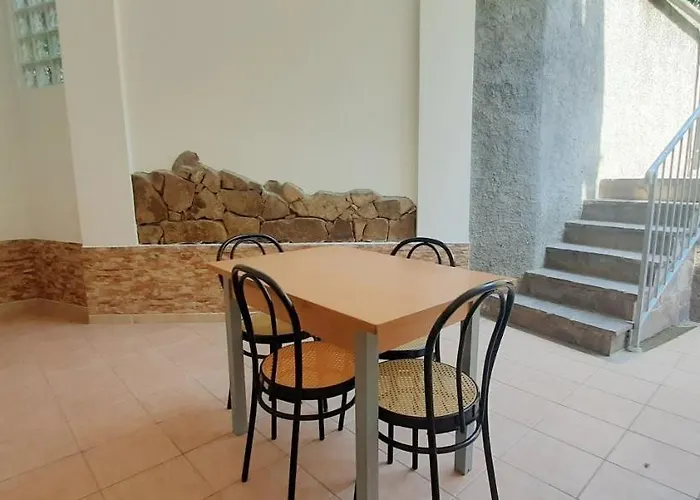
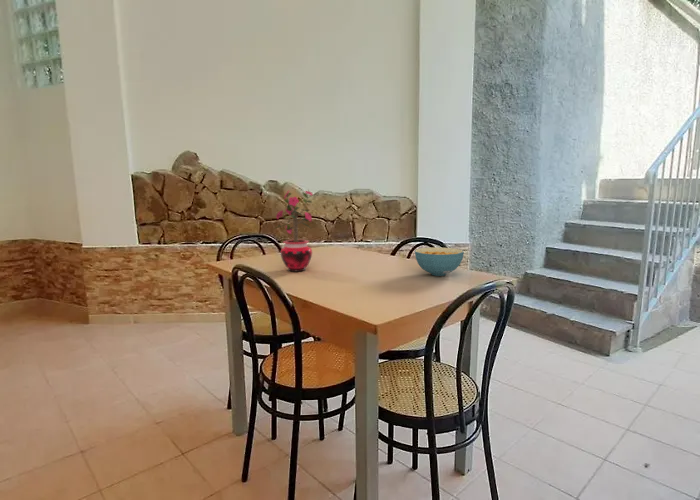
+ cereal bowl (438, 262)
+ potted plant (294, 229)
